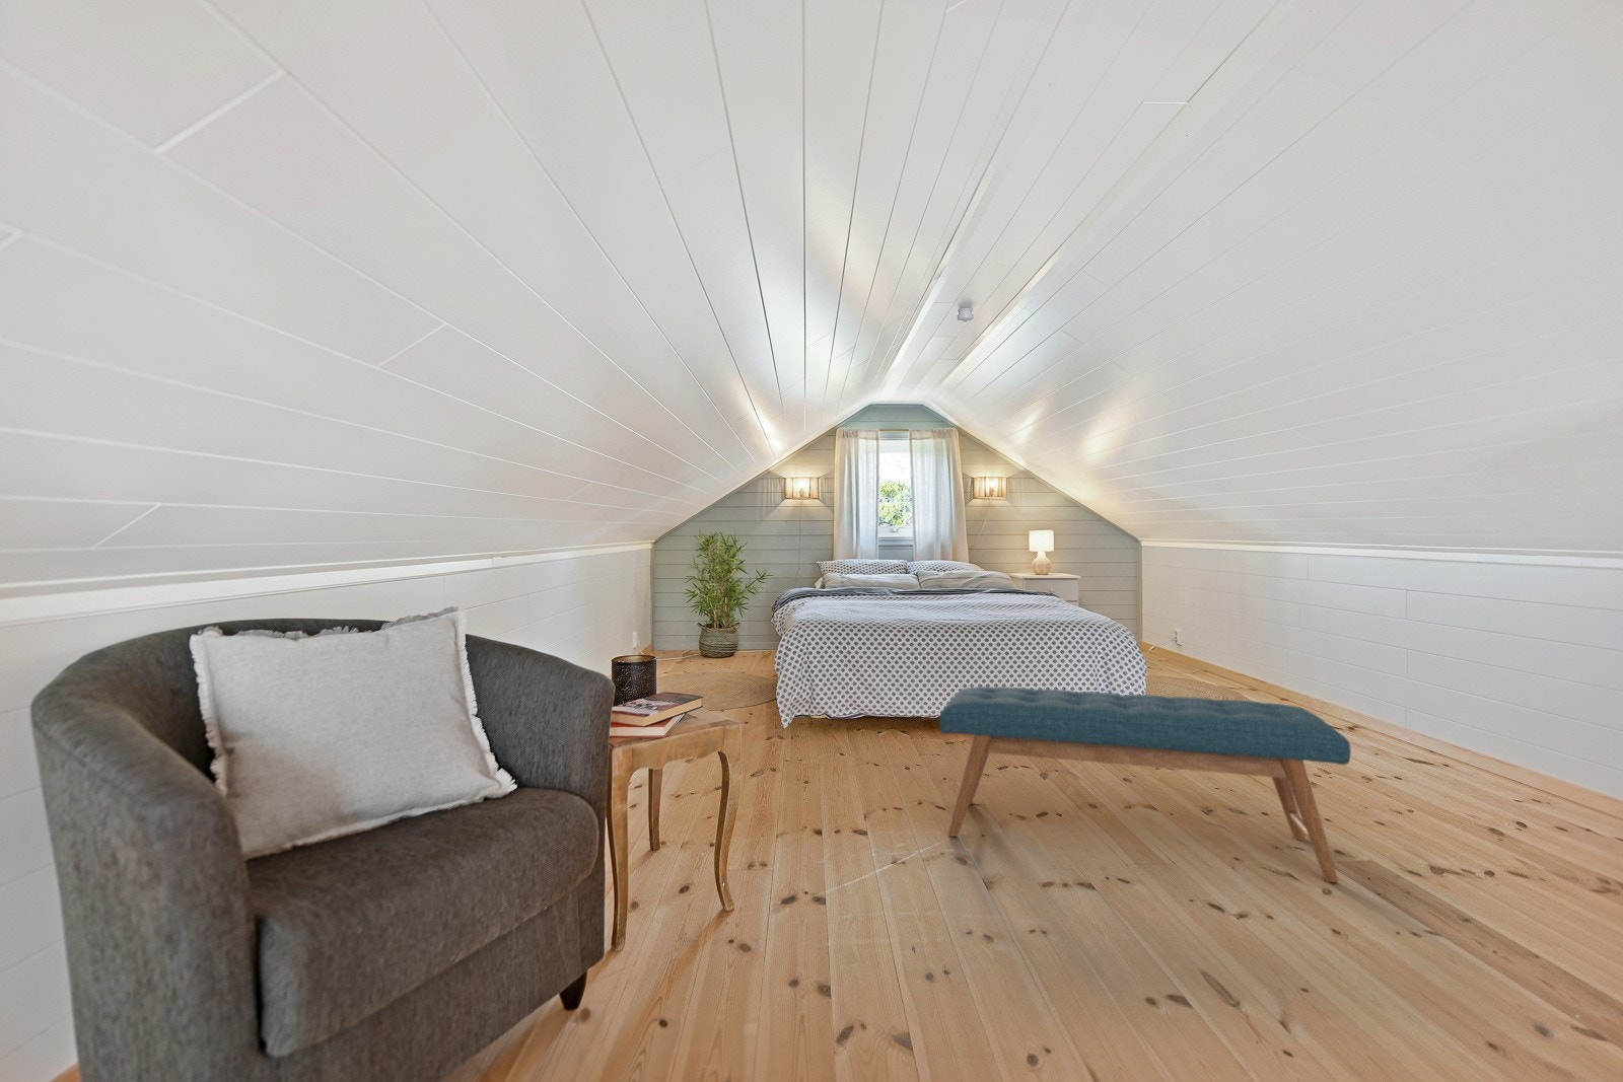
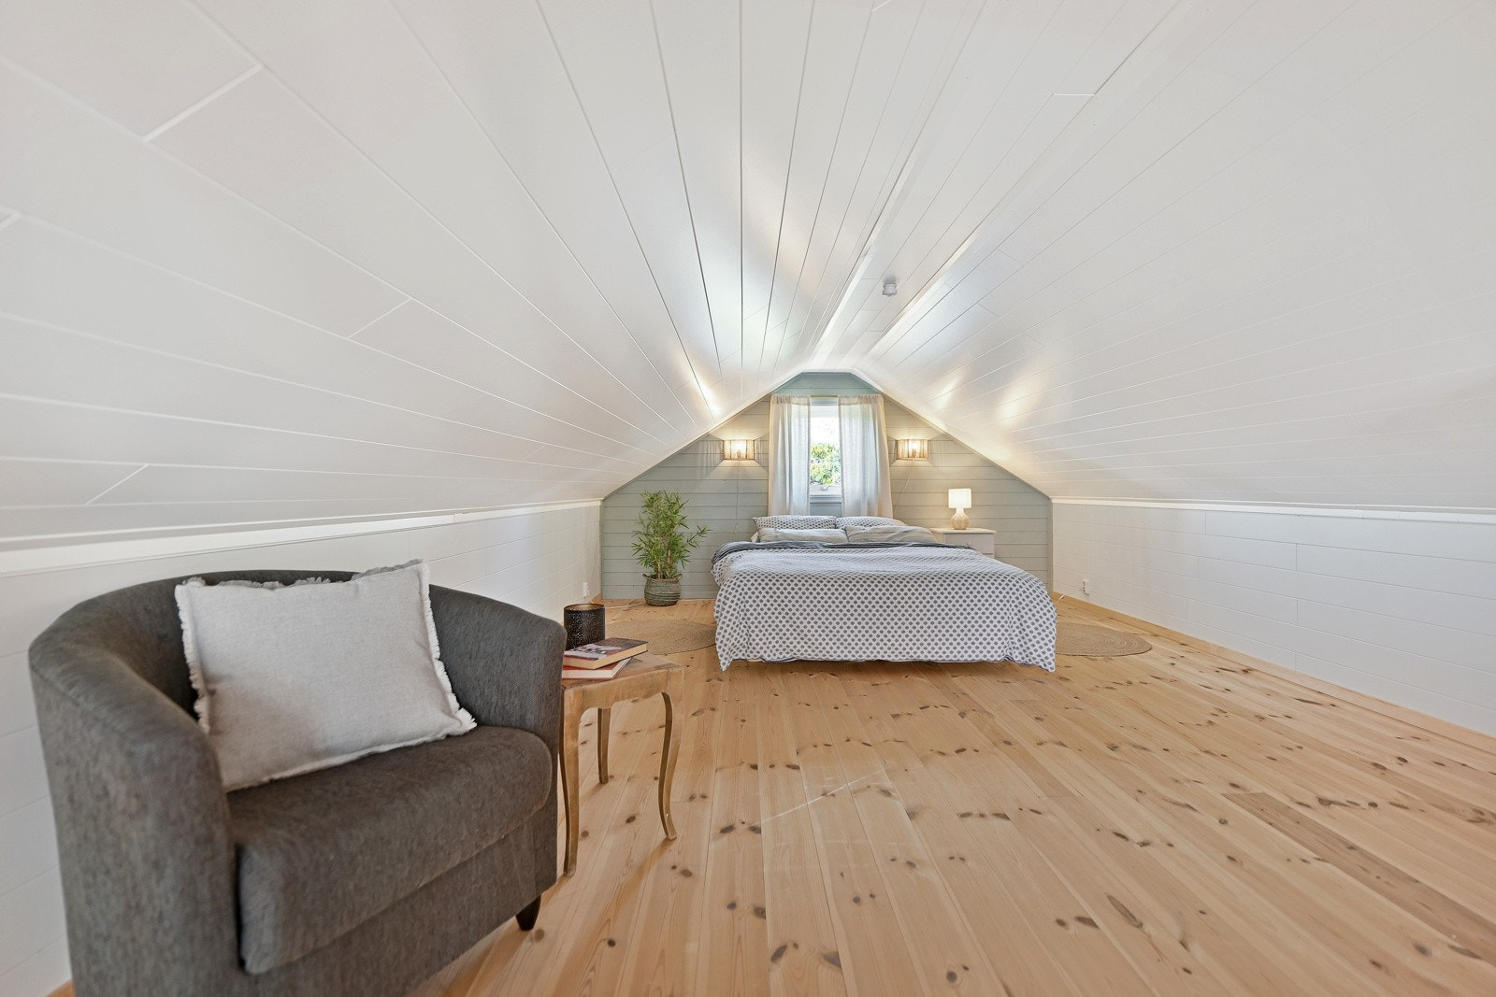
- bench (1125, 763)
